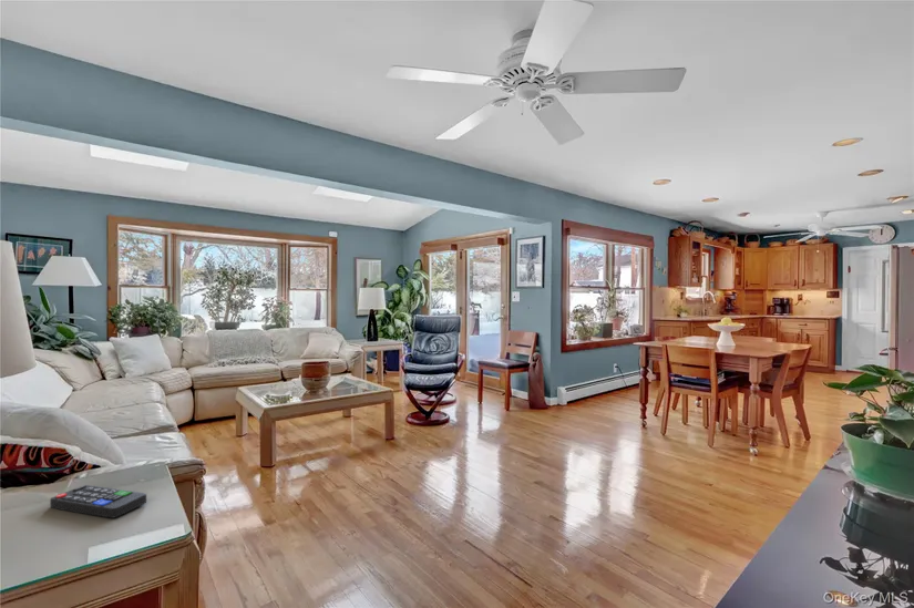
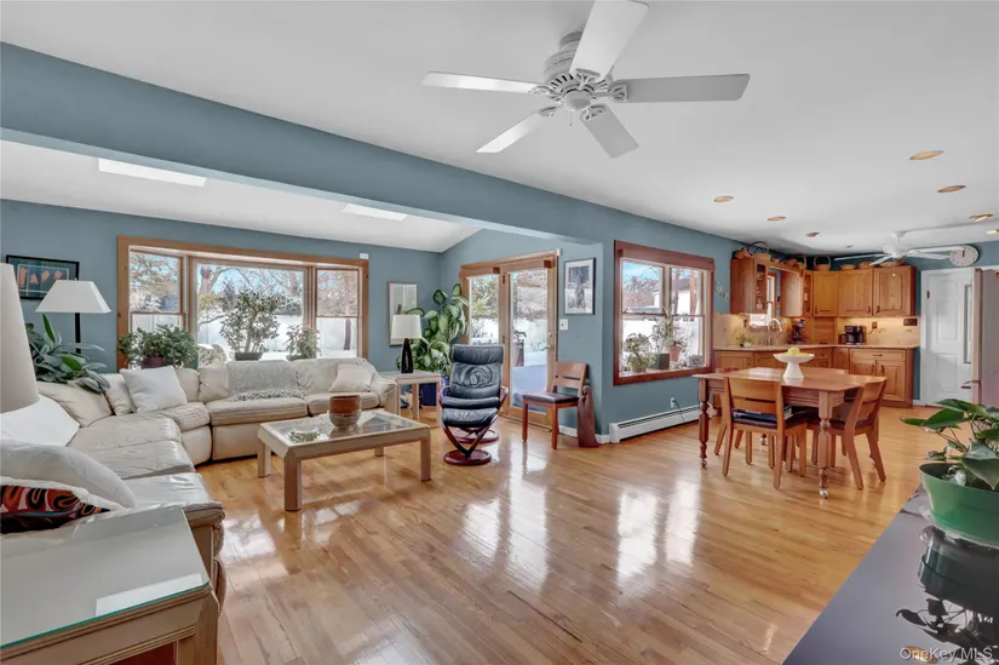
- remote control (99, 499)
